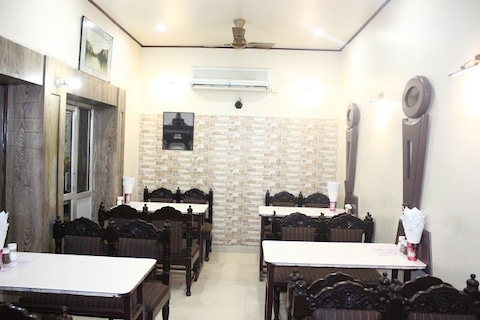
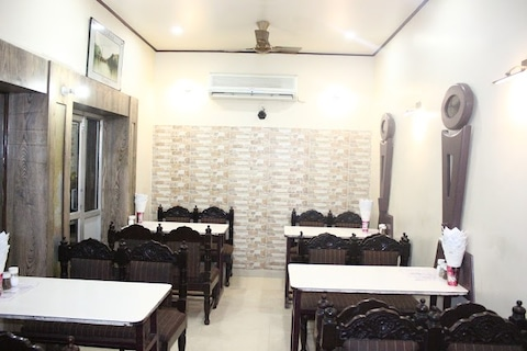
- wall art (178, 131)
